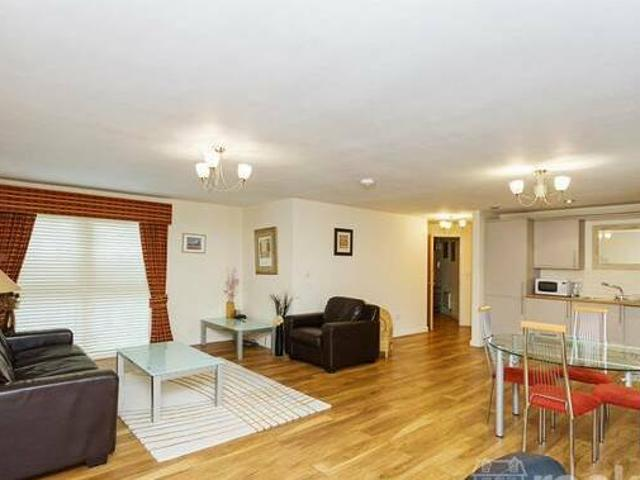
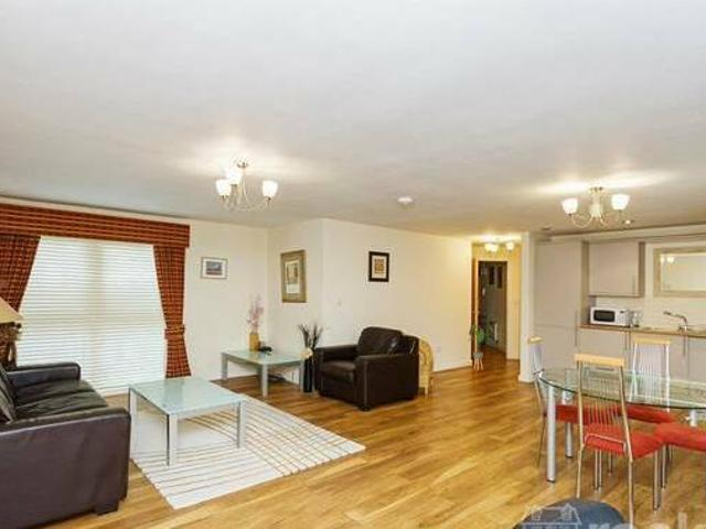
+ house plant (478, 346)
